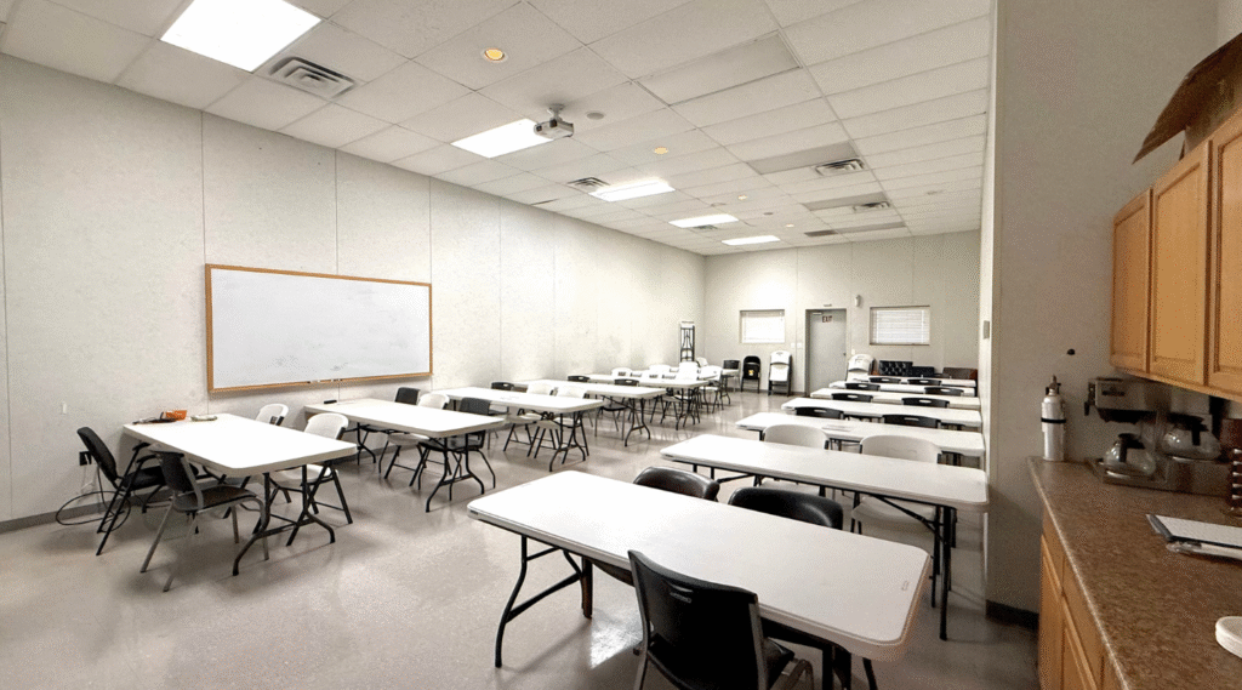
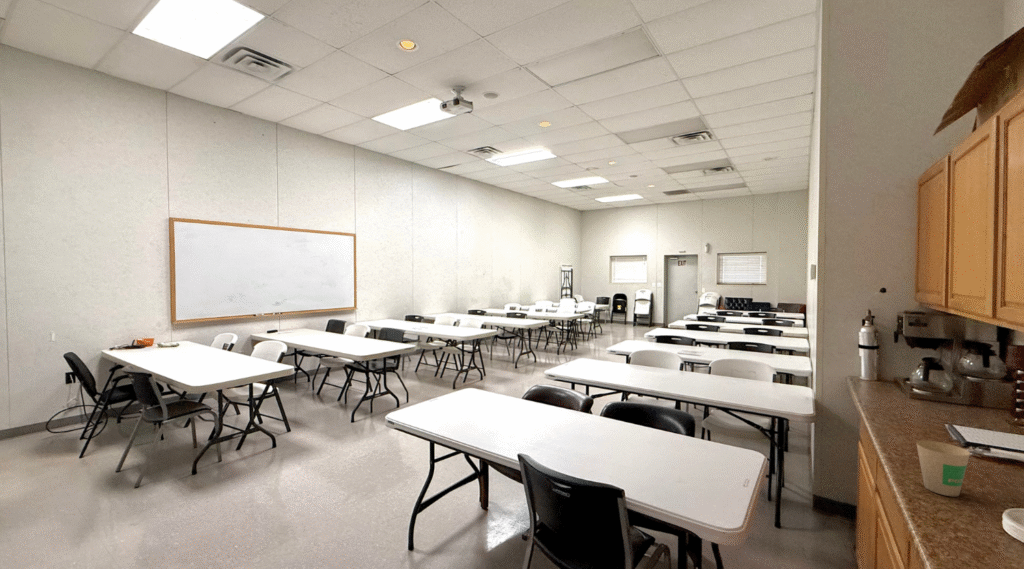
+ paper cup (941, 468)
